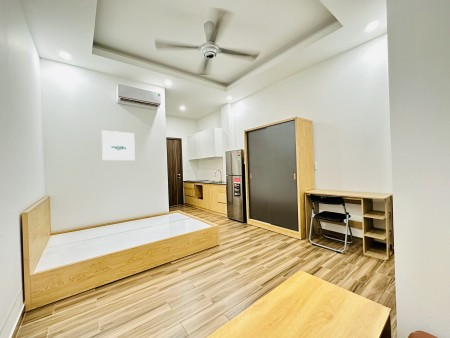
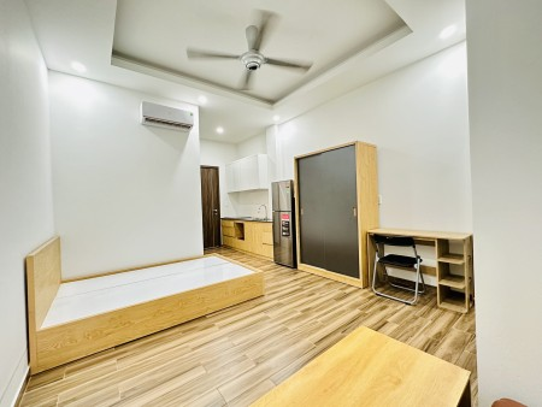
- wall art (119, 146)
